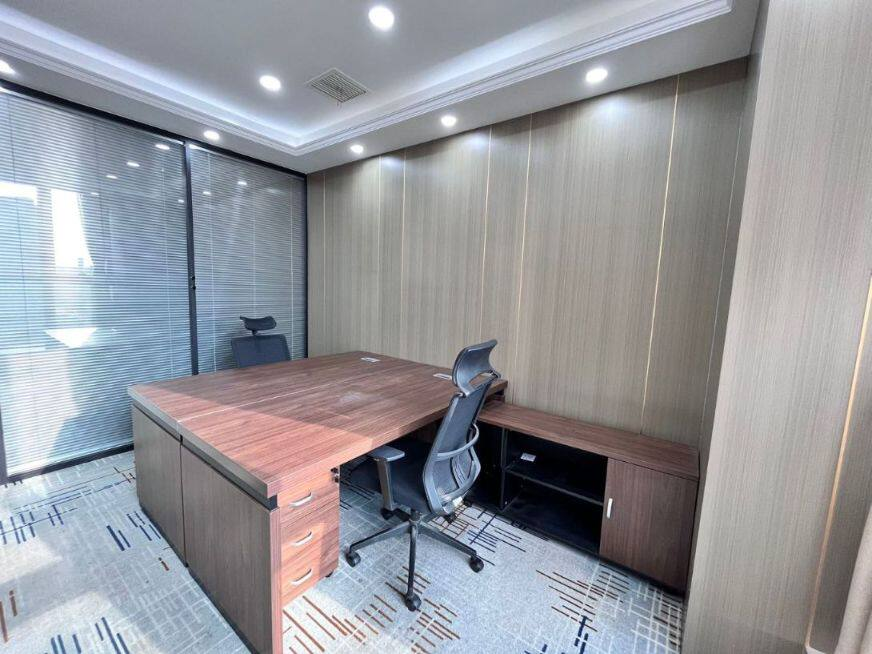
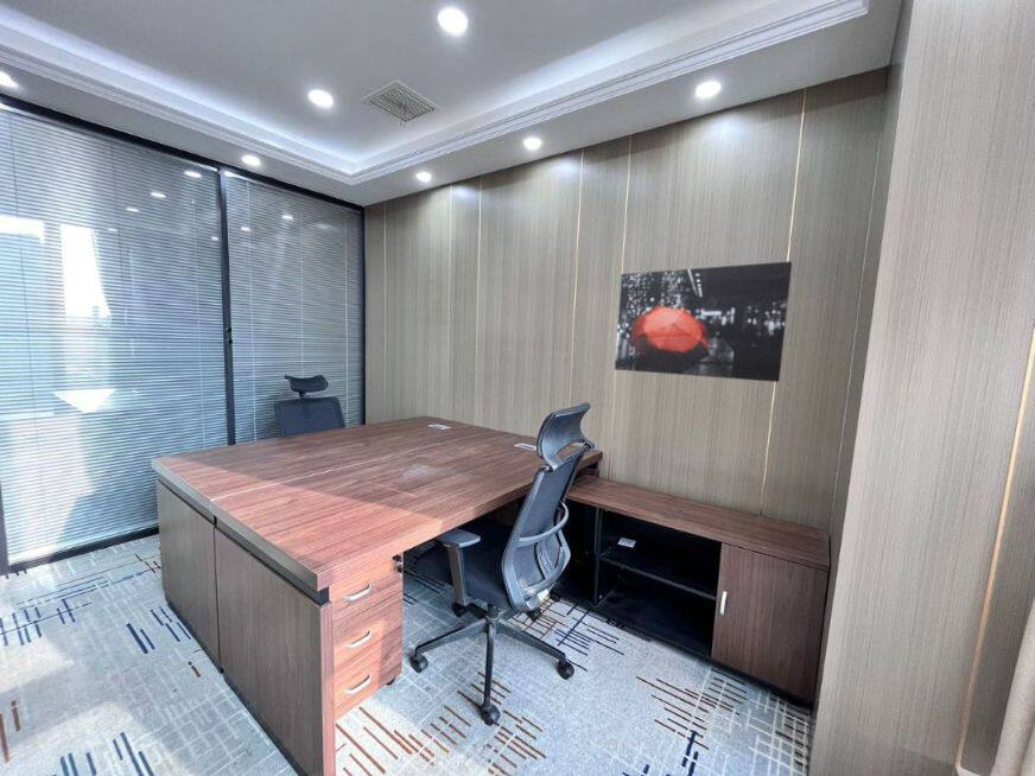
+ wall art (692, 322)
